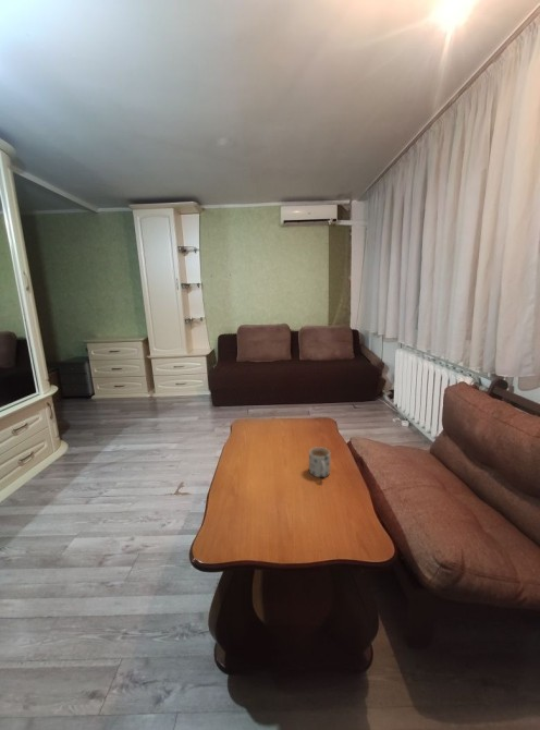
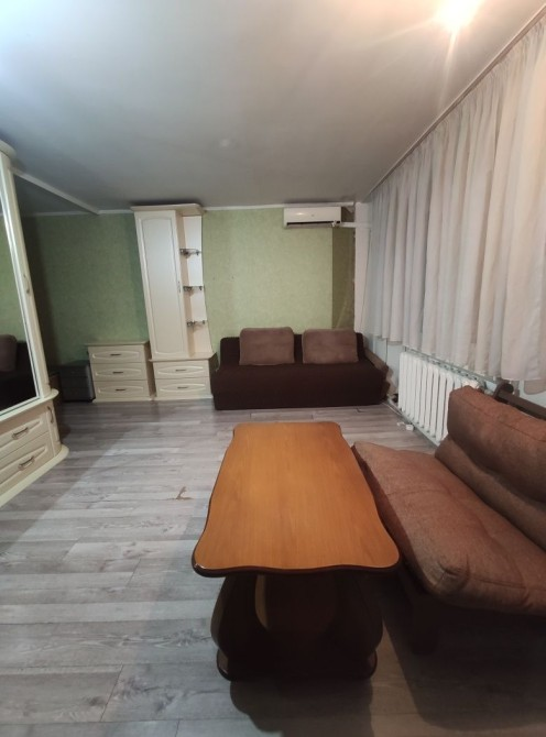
- mug (320, 464)
